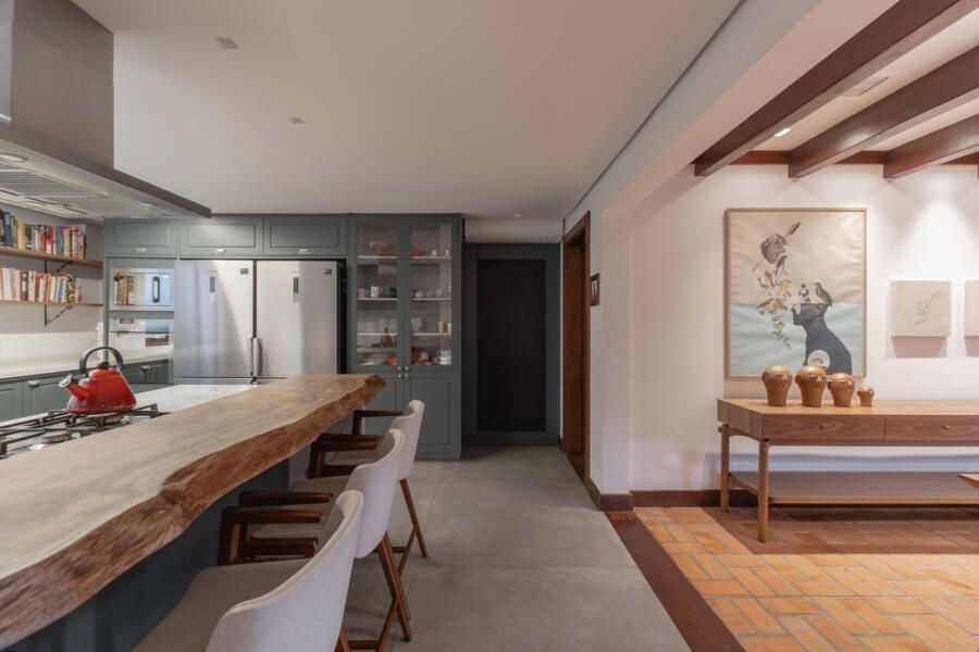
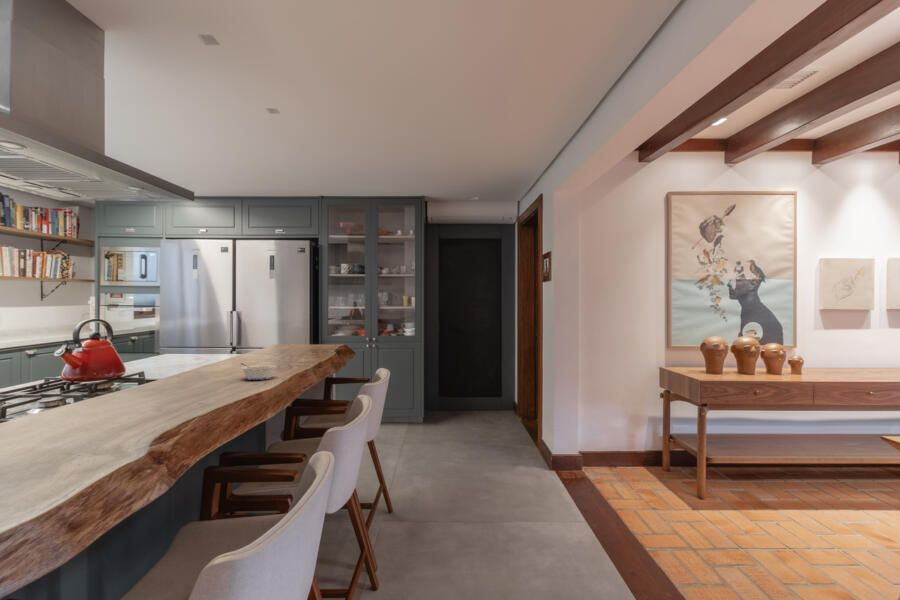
+ legume (257, 371)
